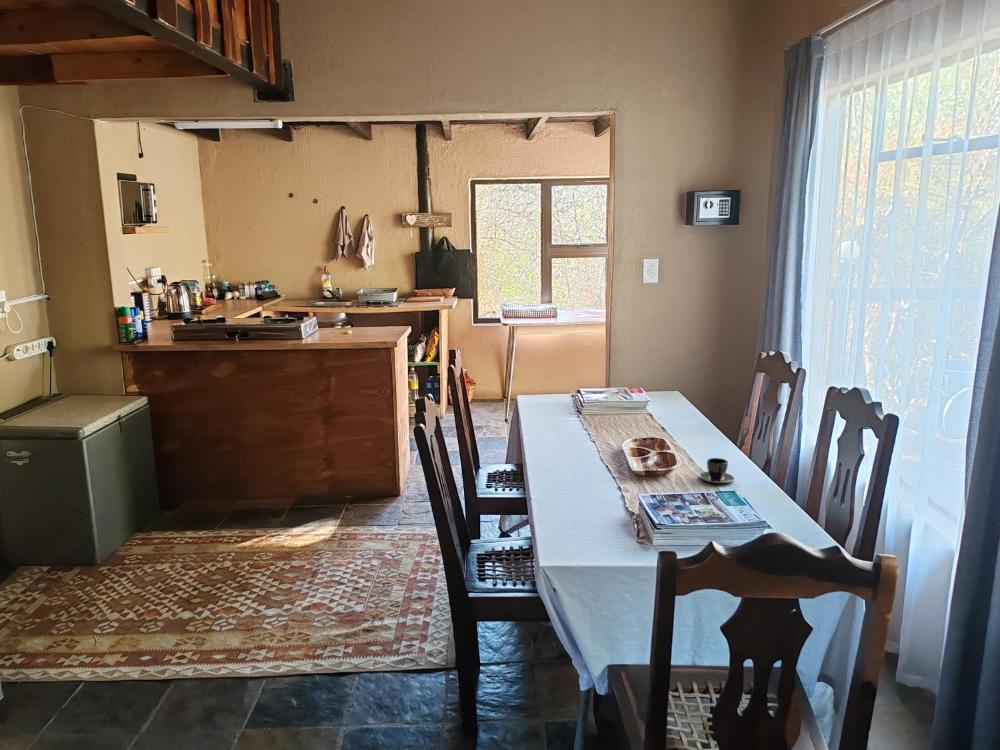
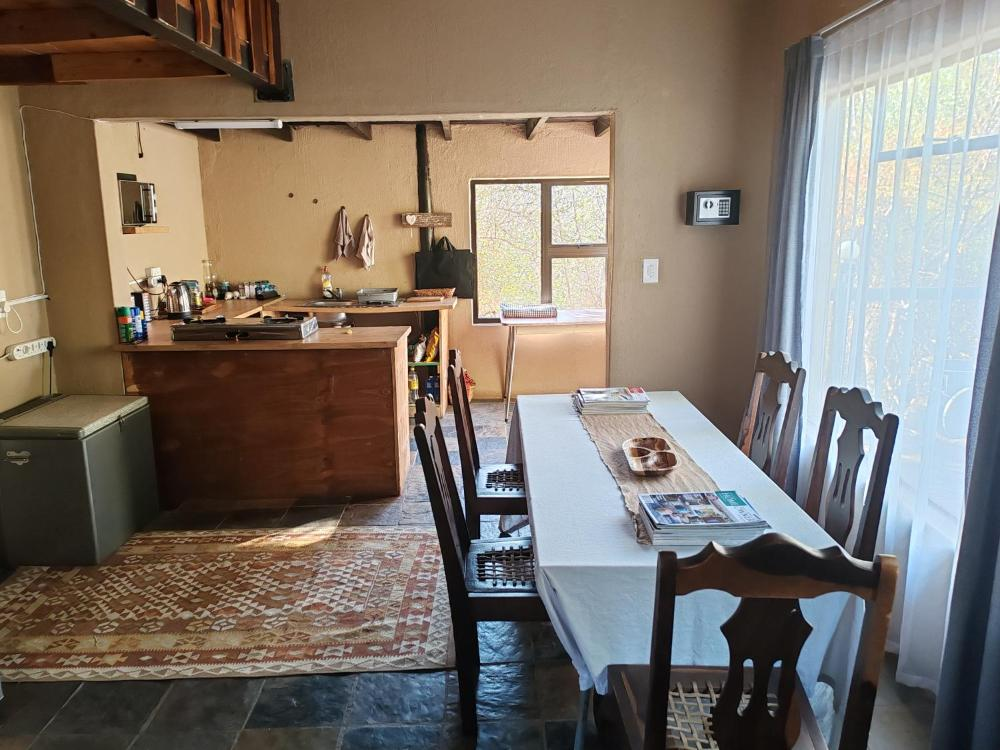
- teacup (717, 470)
